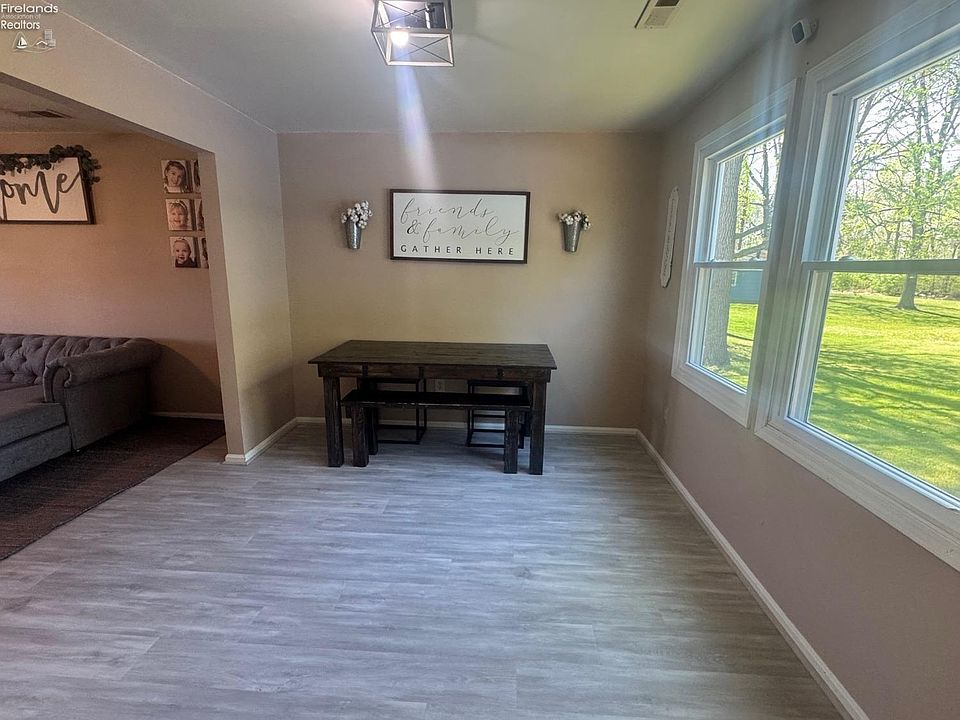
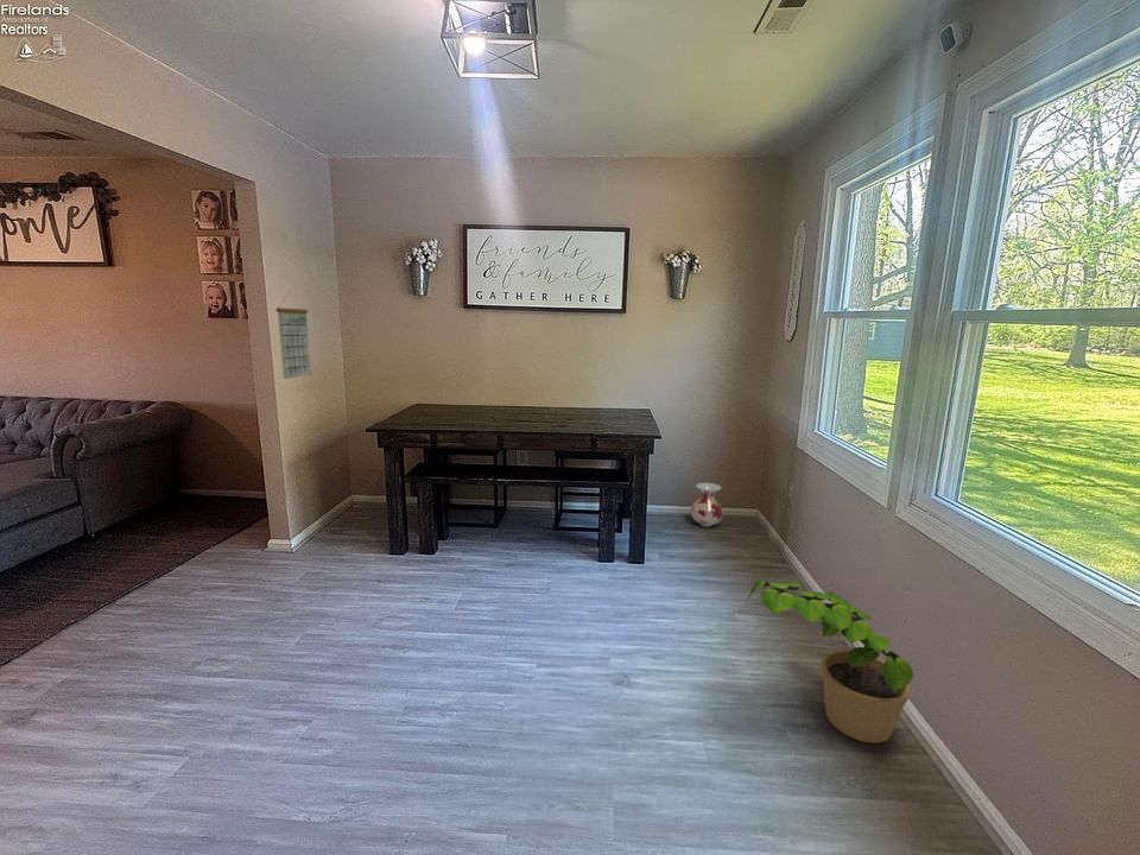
+ vase (707, 505)
+ calendar (293, 335)
+ potted plant (825, 654)
